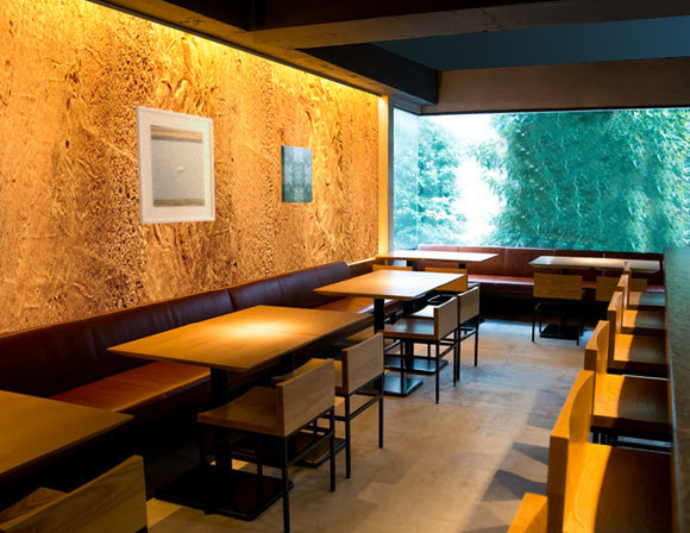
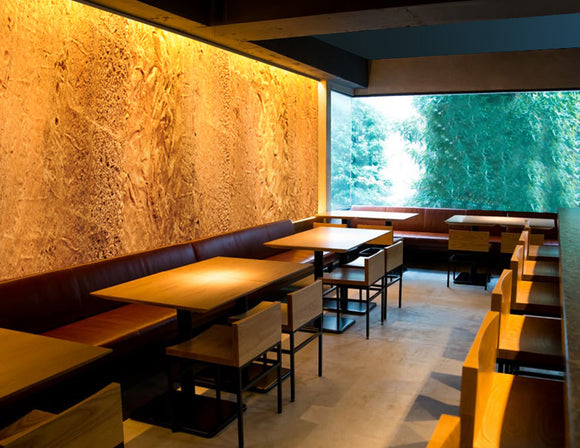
- wall art (296, 175)
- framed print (178, 168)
